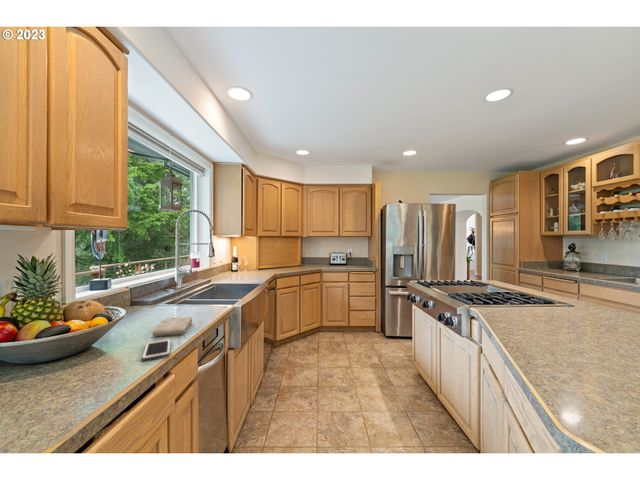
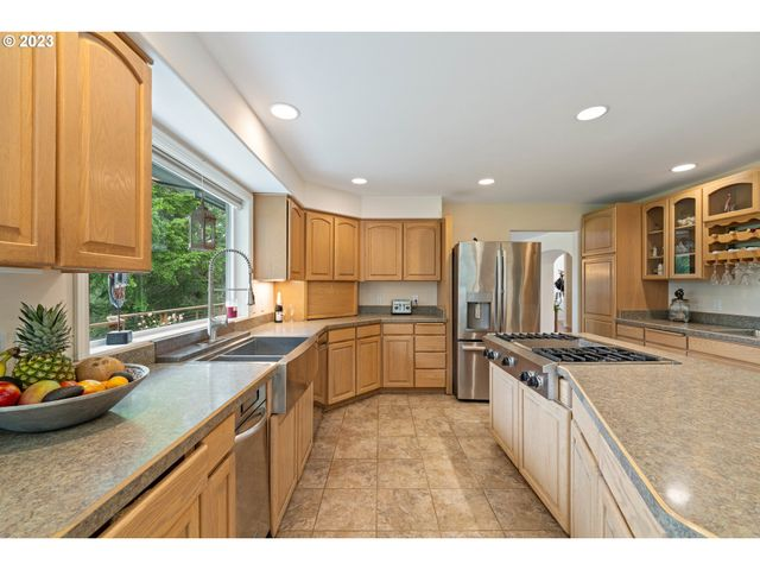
- washcloth (174, 325)
- cell phone (157, 348)
